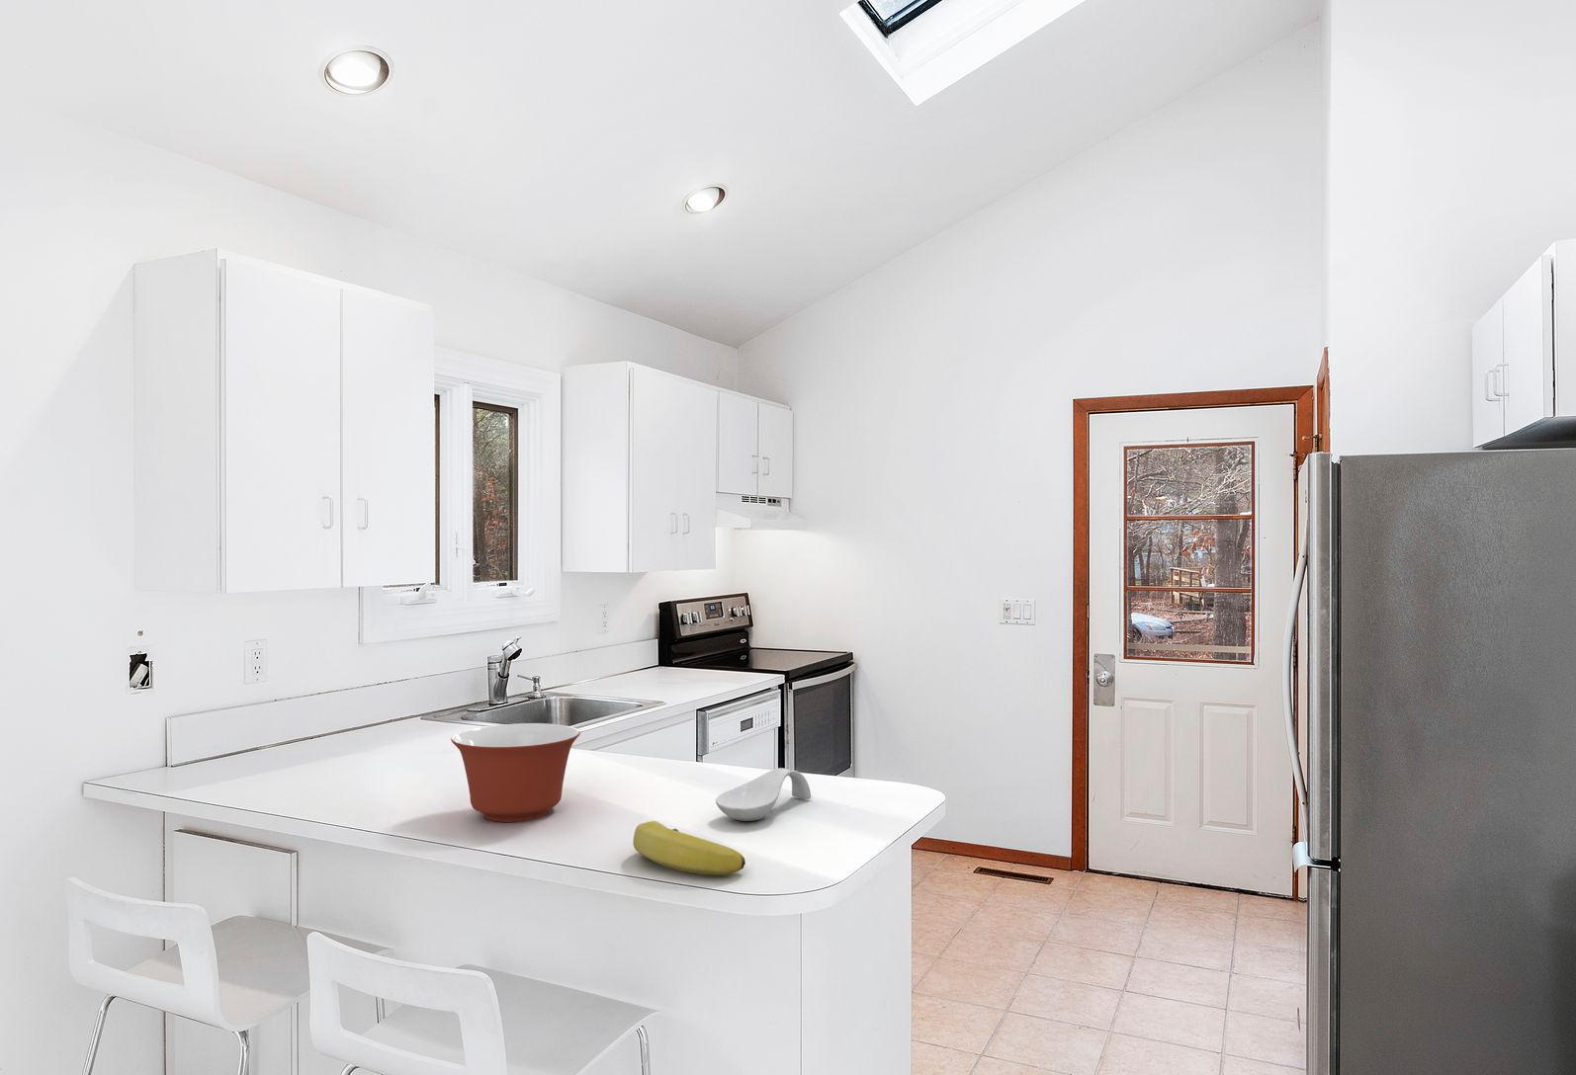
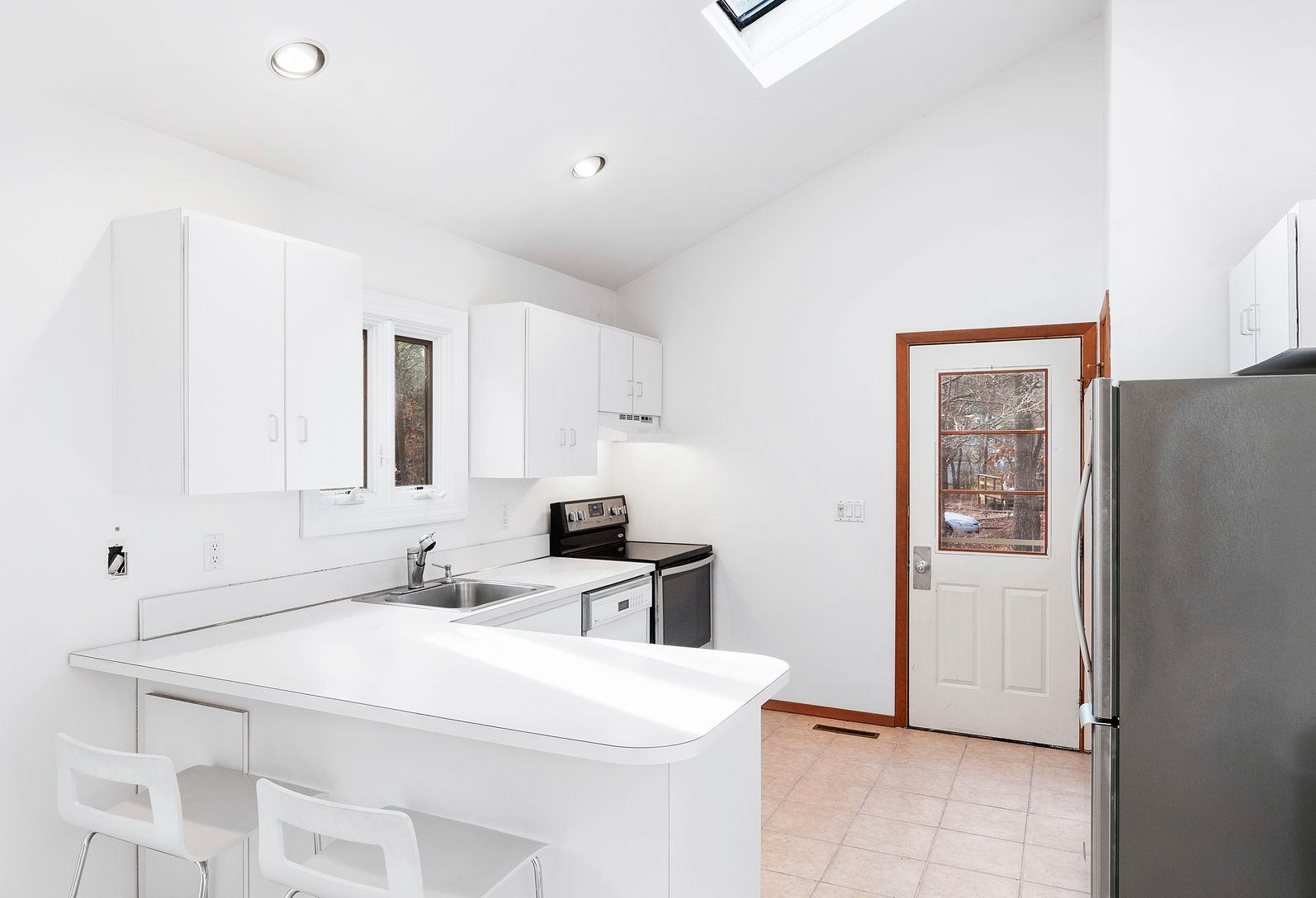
- spoon rest (765, 792)
- mixing bowl (516, 773)
- banana (695, 839)
